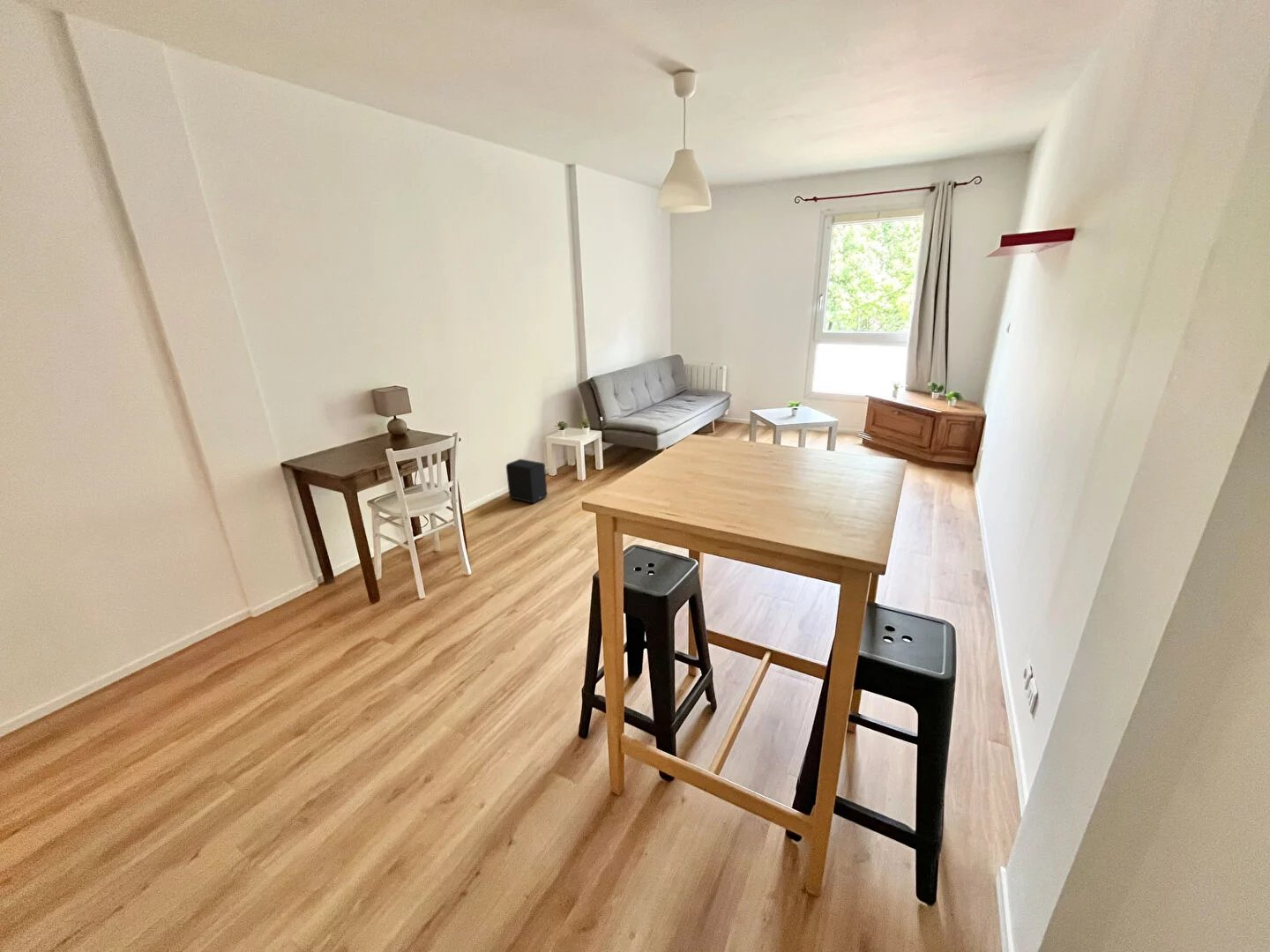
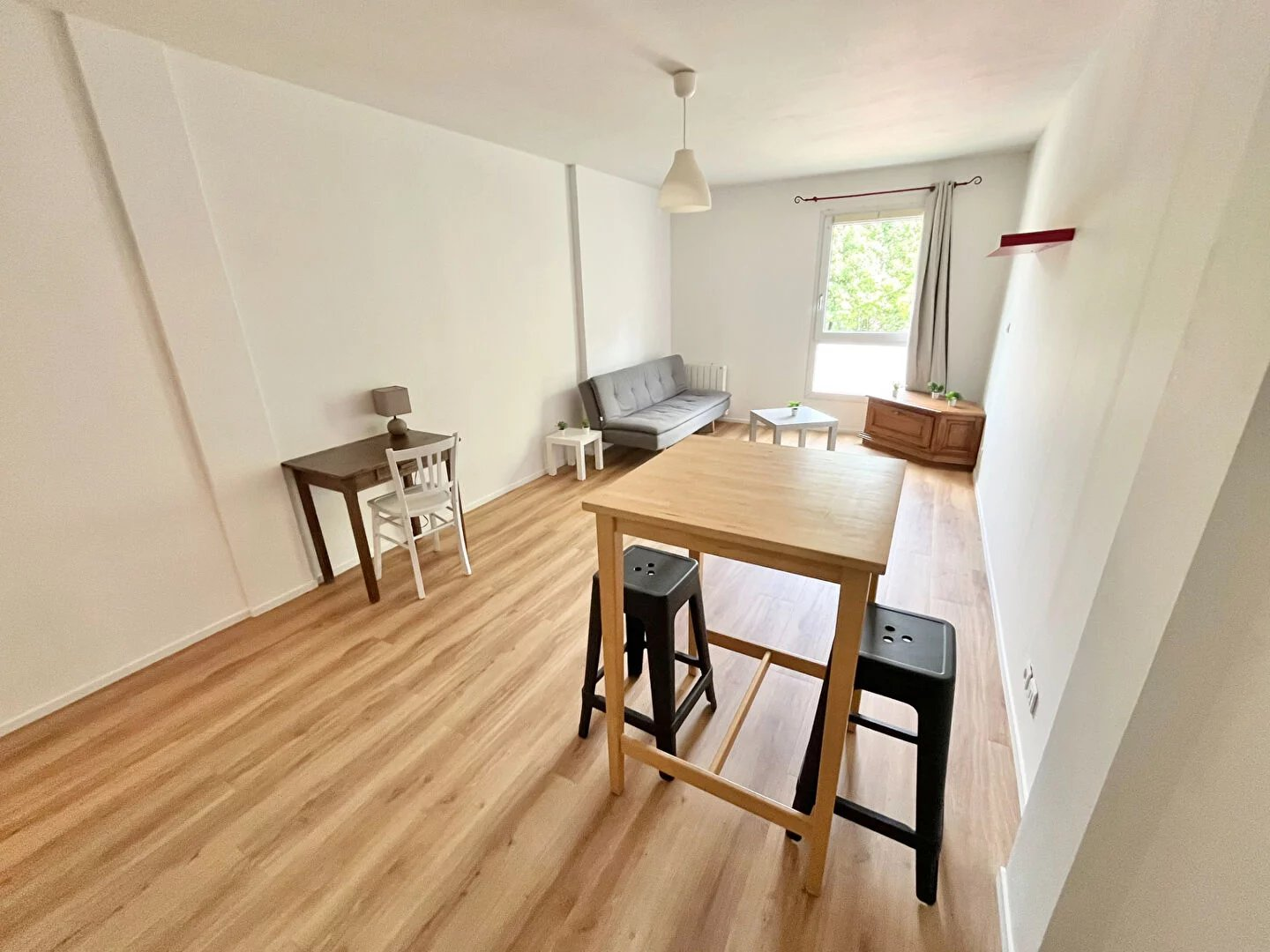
- speaker (526, 480)
